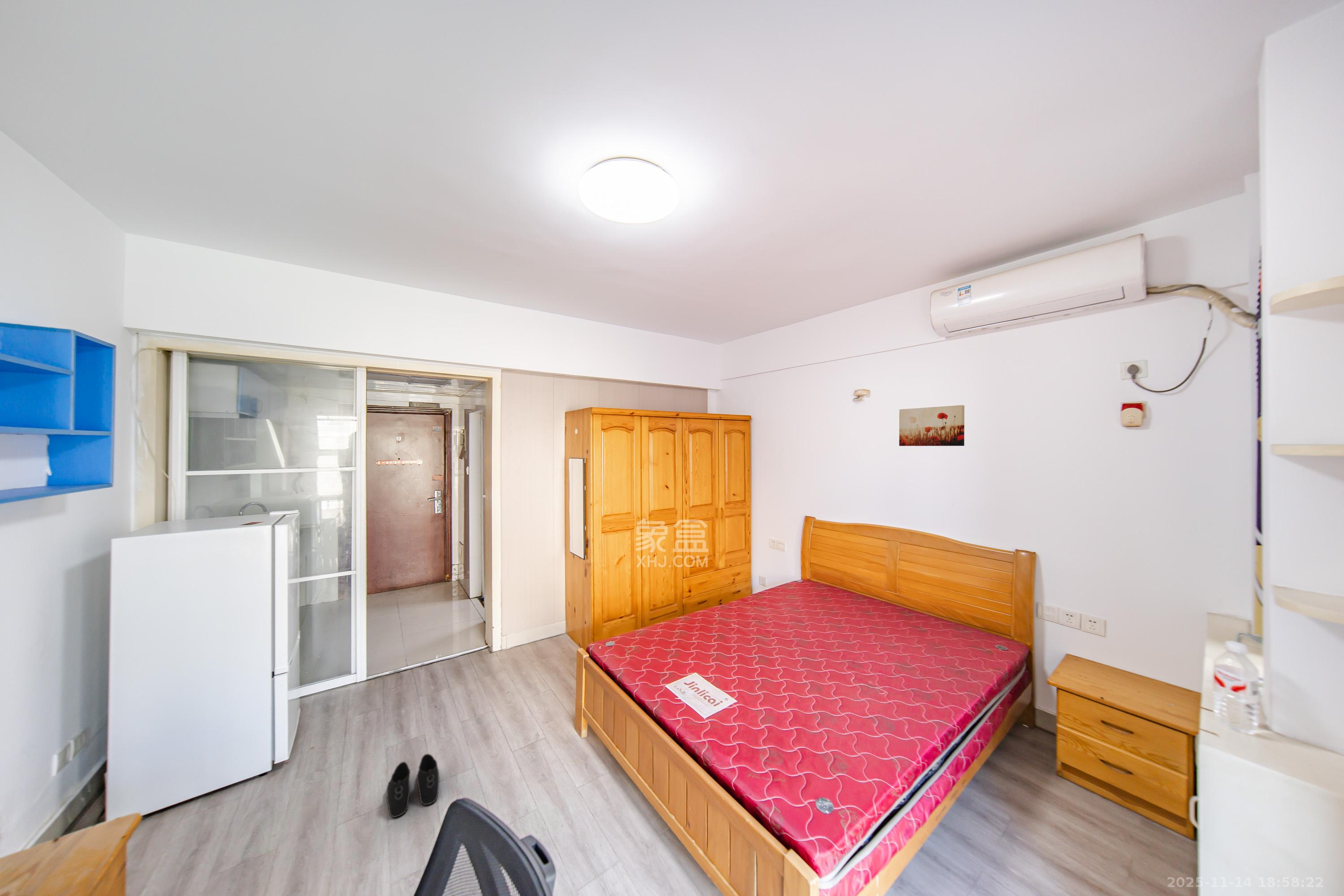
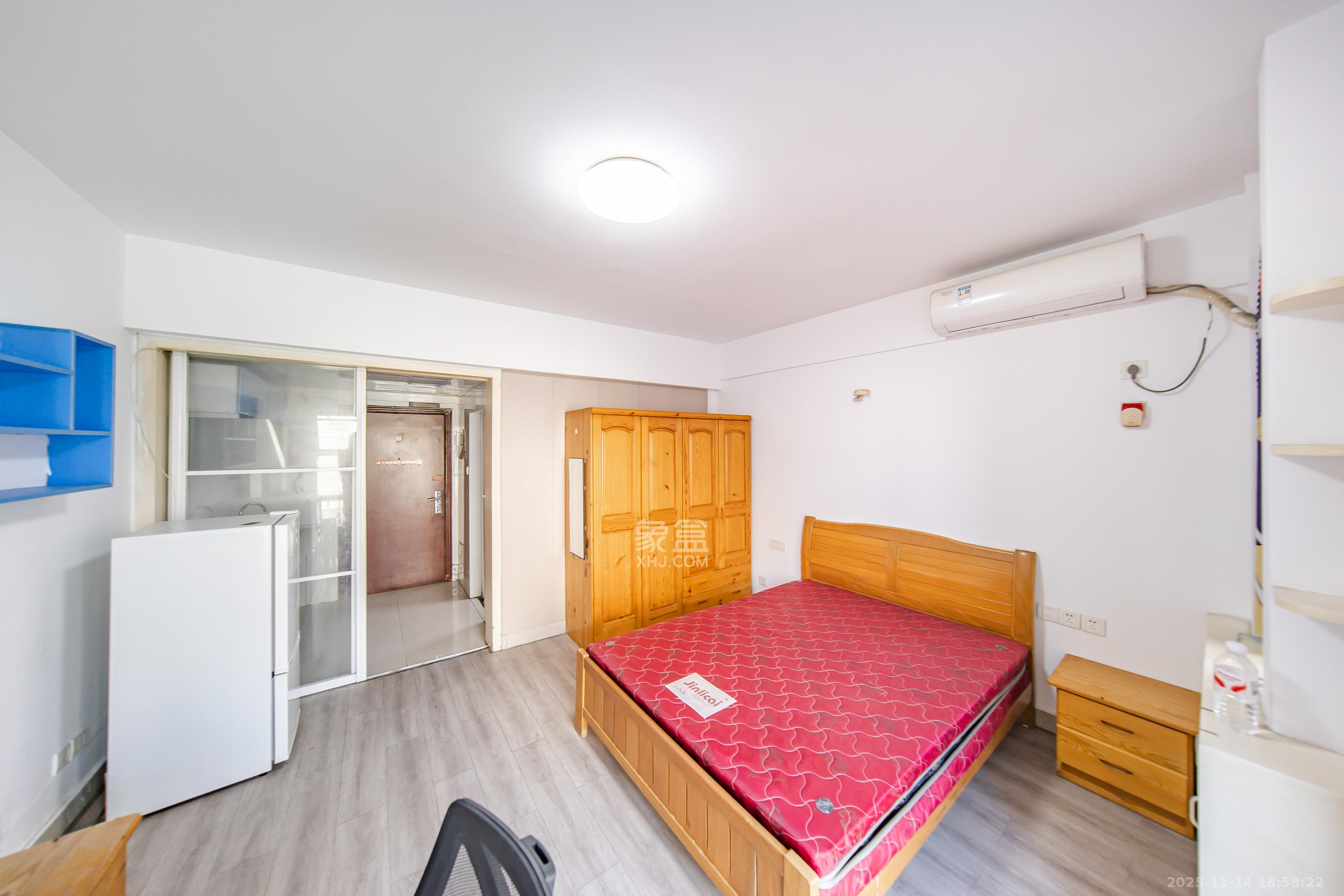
- wall art (930, 426)
- boots (417, 774)
